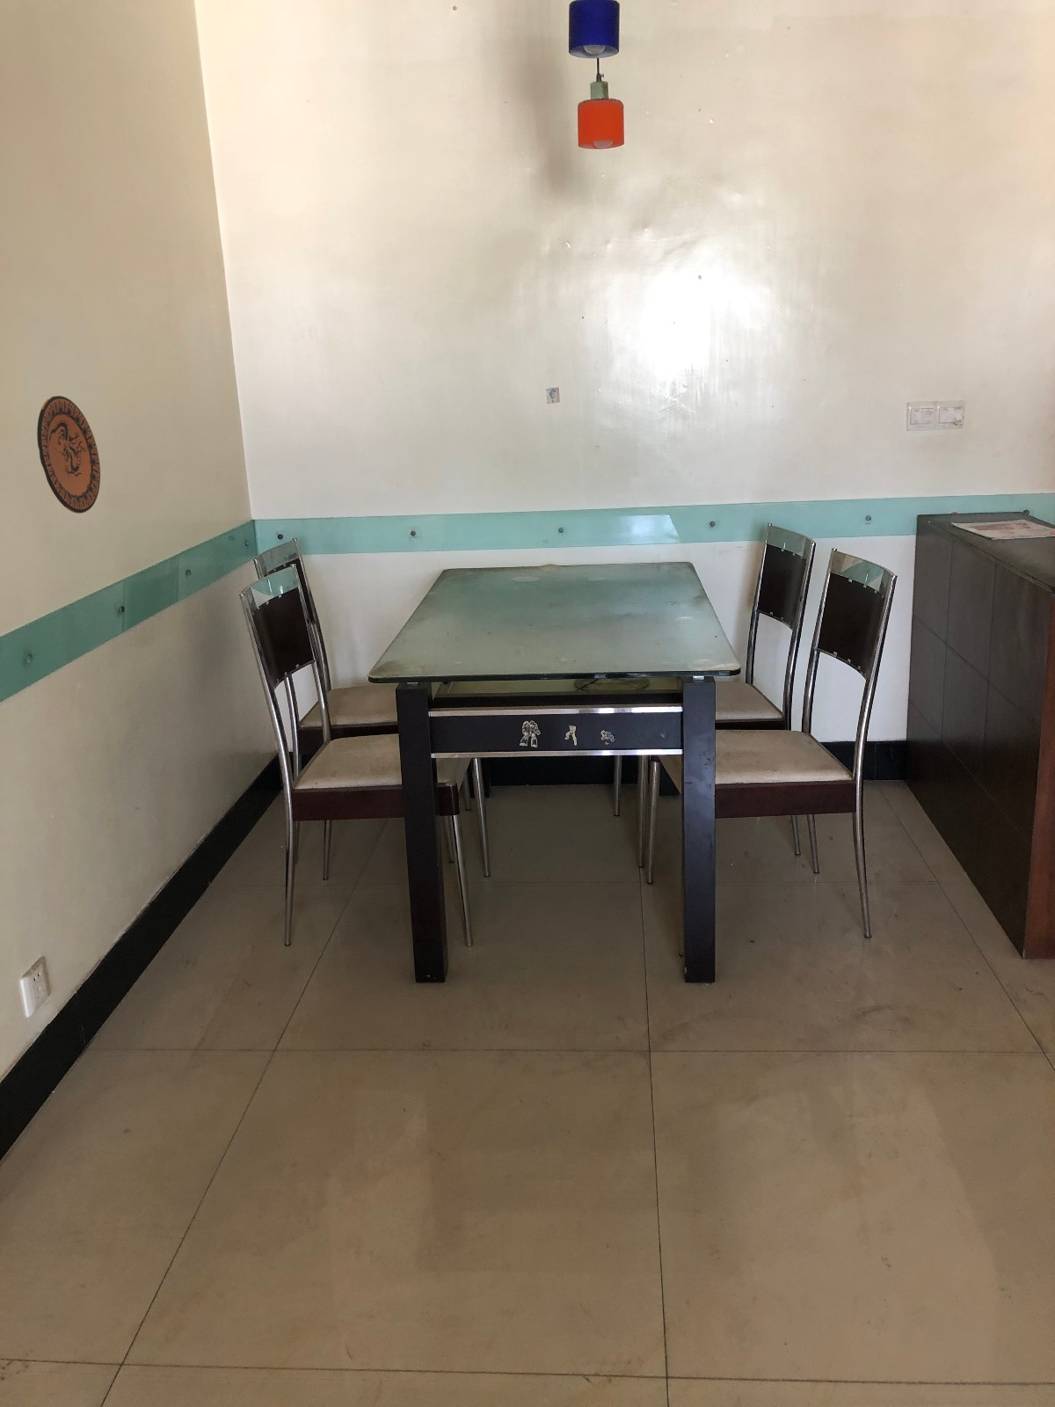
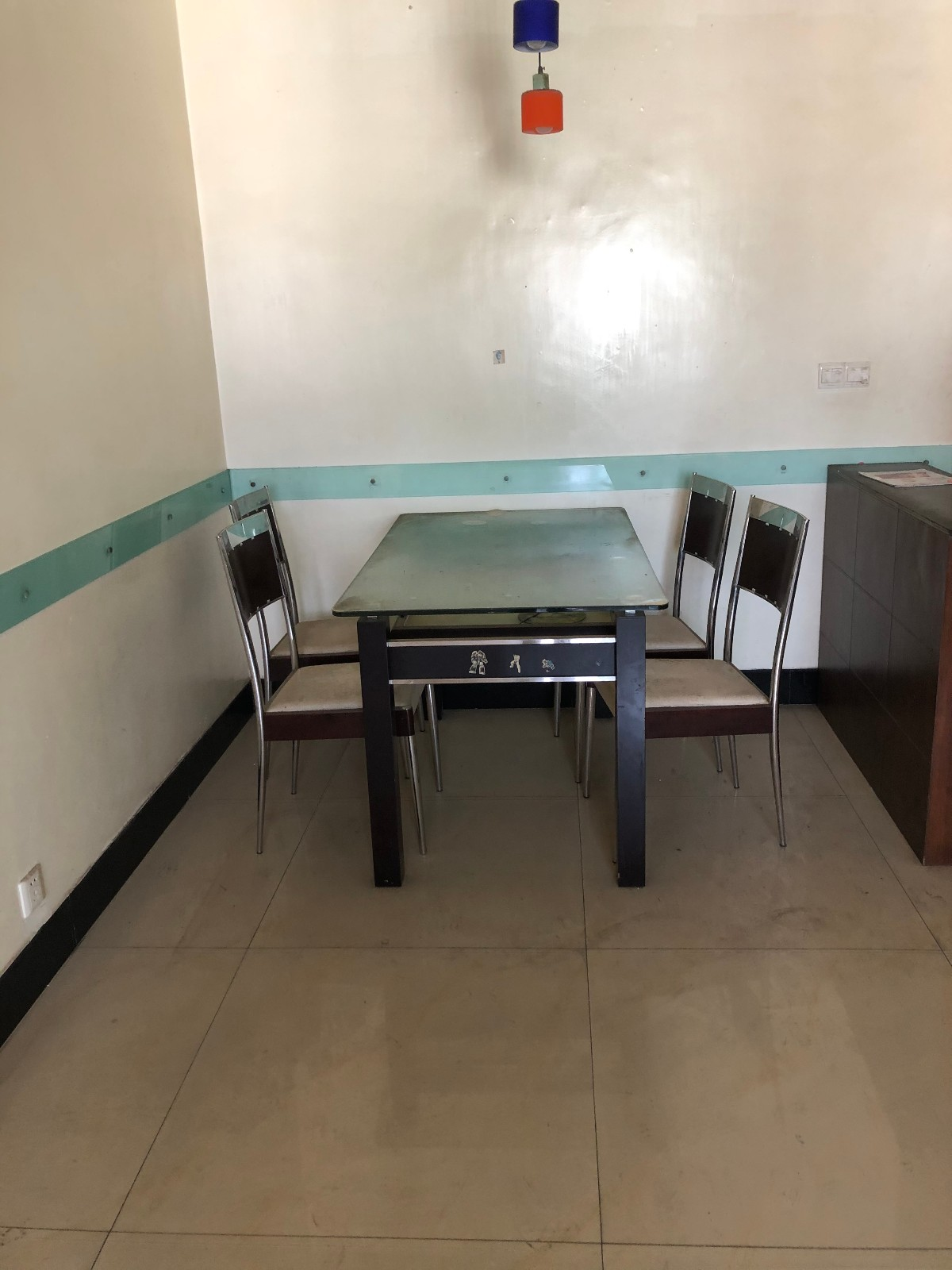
- decorative plate (68, 454)
